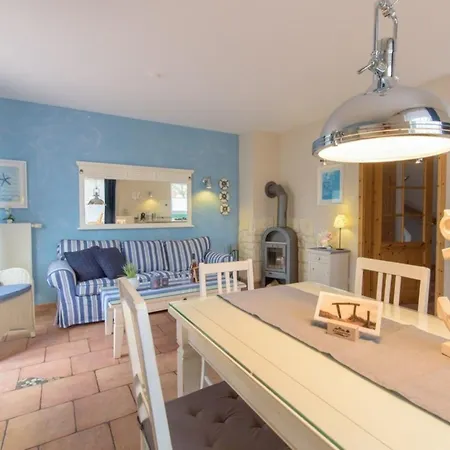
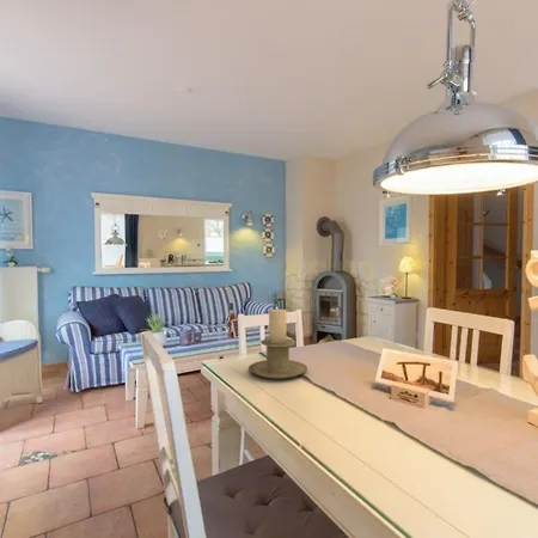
+ candle holder (277, 340)
